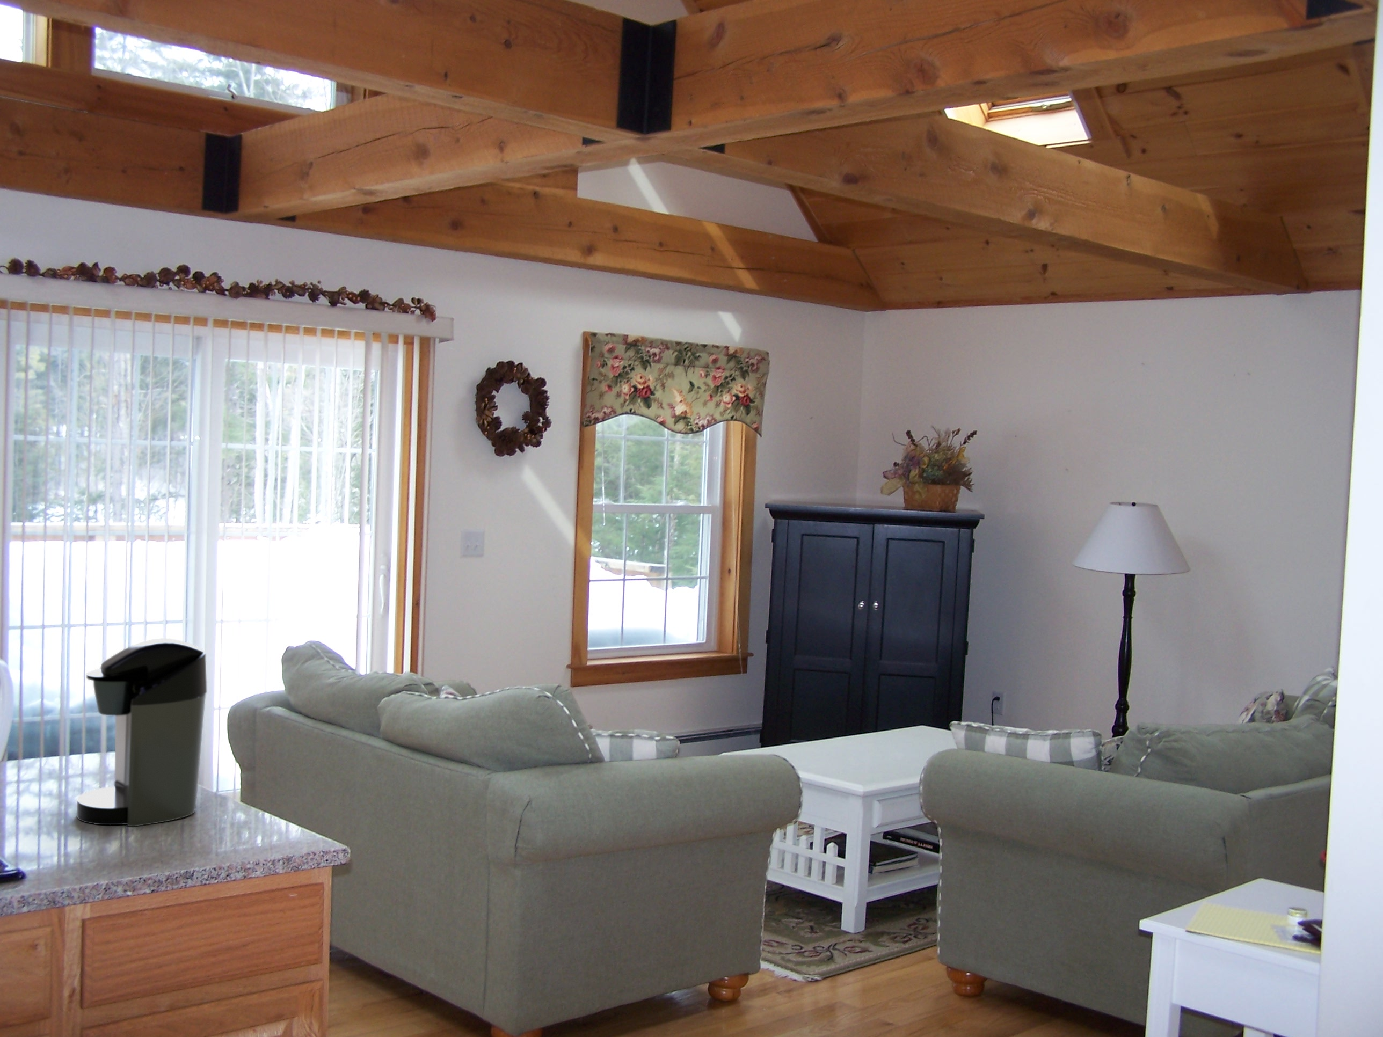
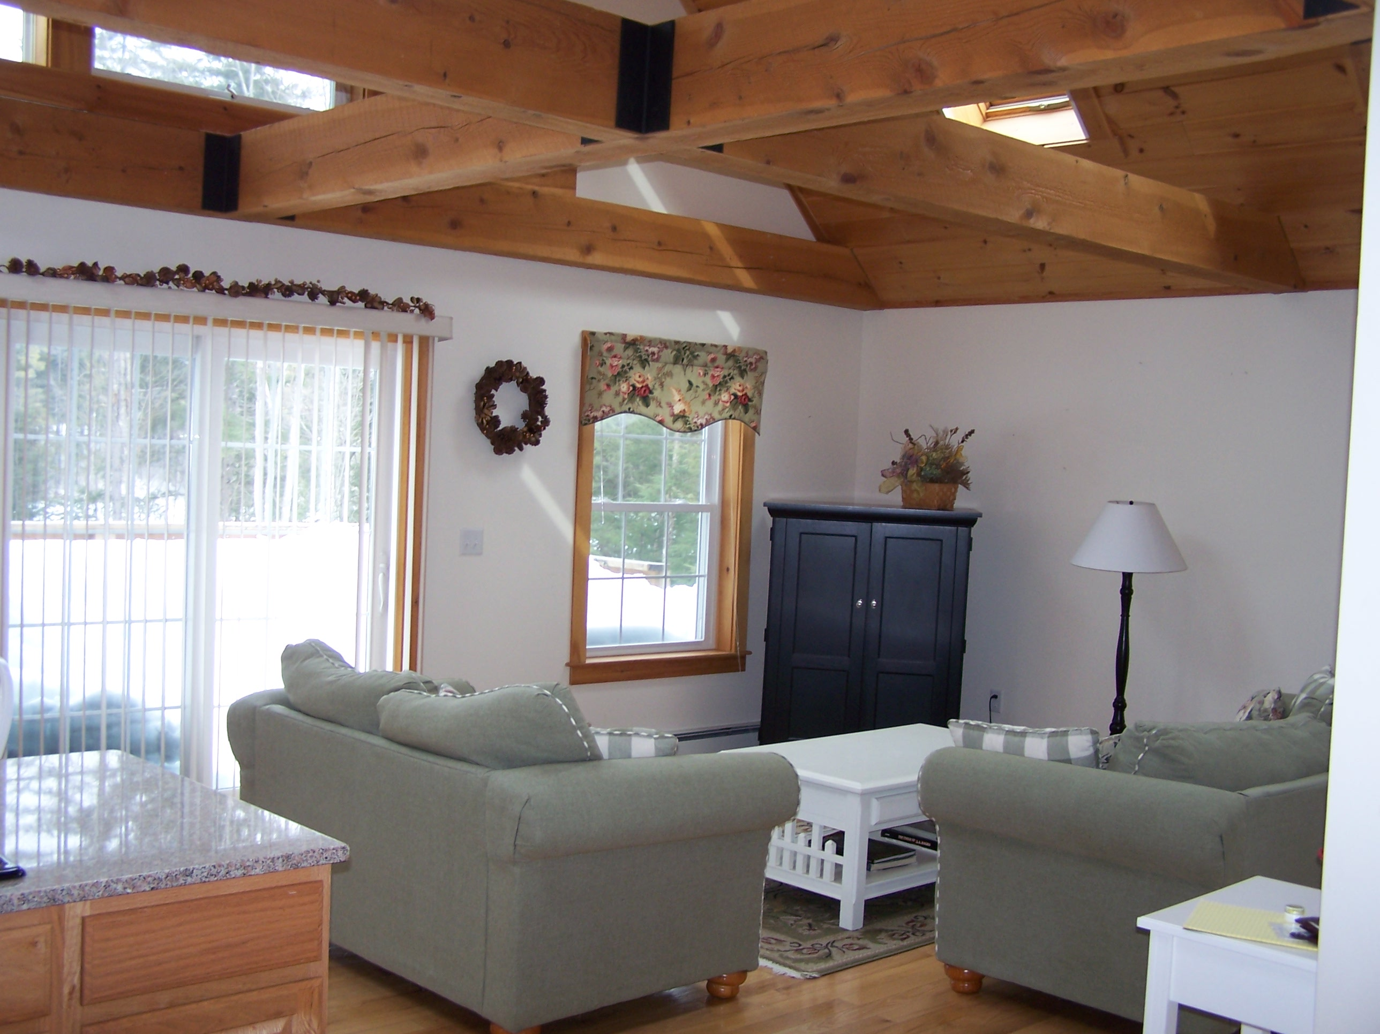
- coffee maker (146, 719)
